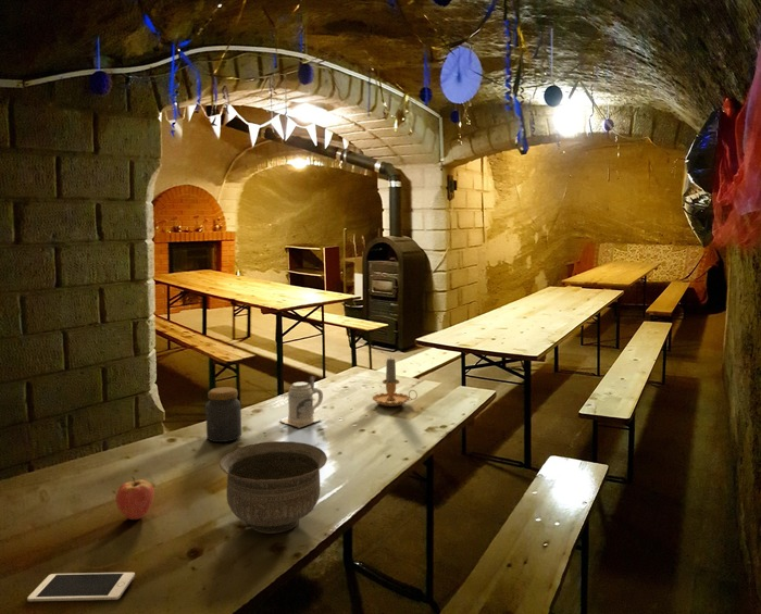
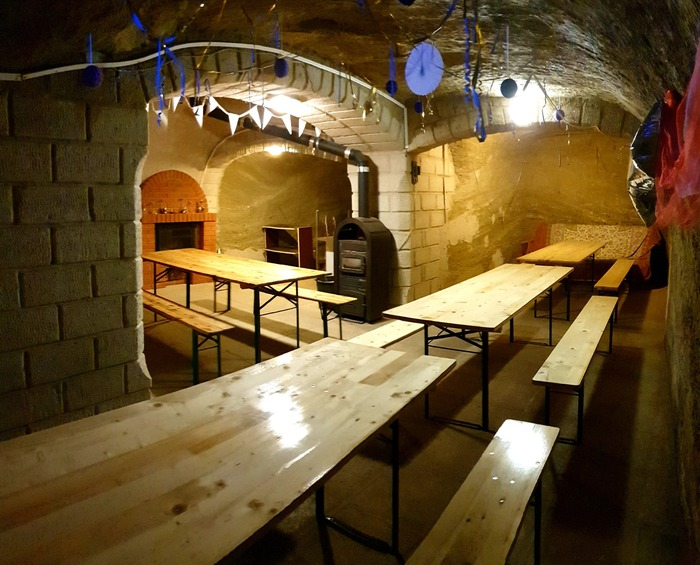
- beer mug (301, 398)
- jar (223, 413)
- bowl (274, 490)
- cell phone (83, 586)
- fruit (135, 496)
- candle (395, 379)
